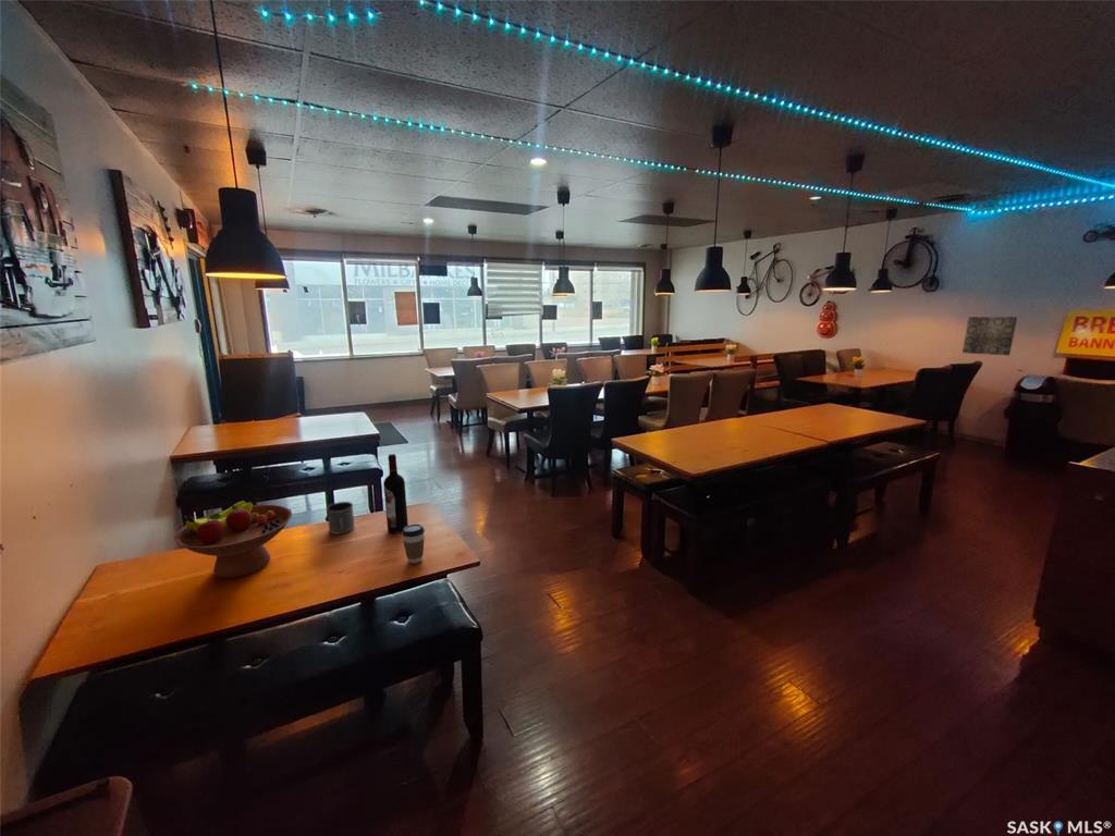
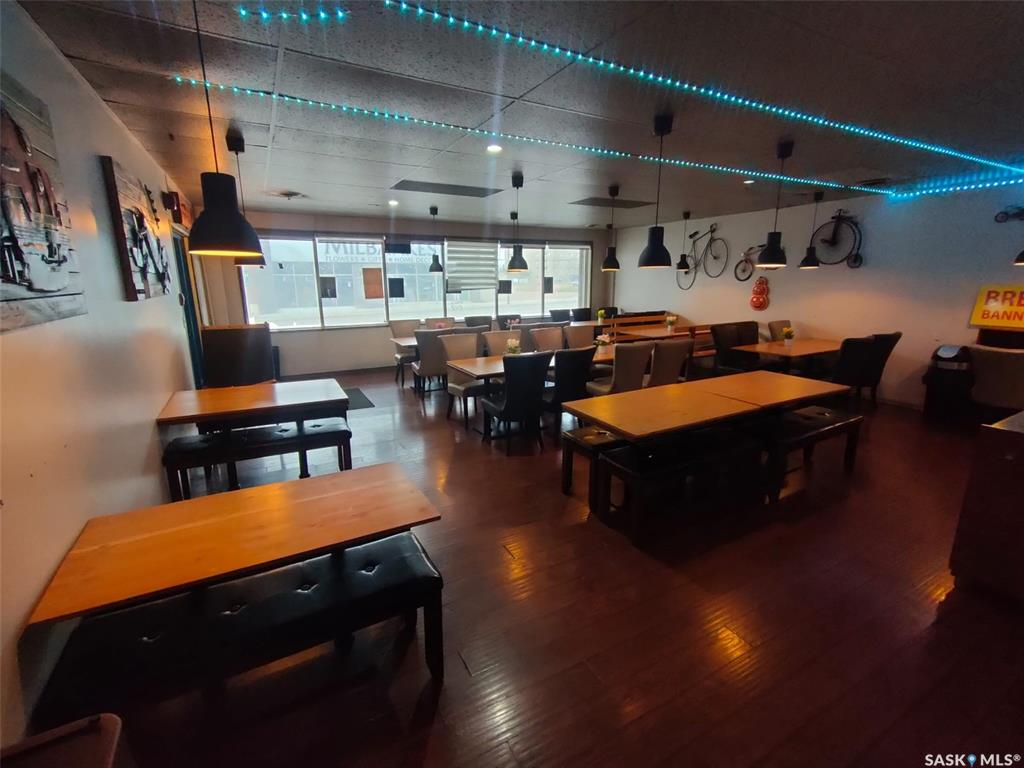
- wine bottle (394, 492)
- fruit bowl (238, 537)
- mug (341, 518)
- wall art (988, 335)
- coffee cup (414, 543)
